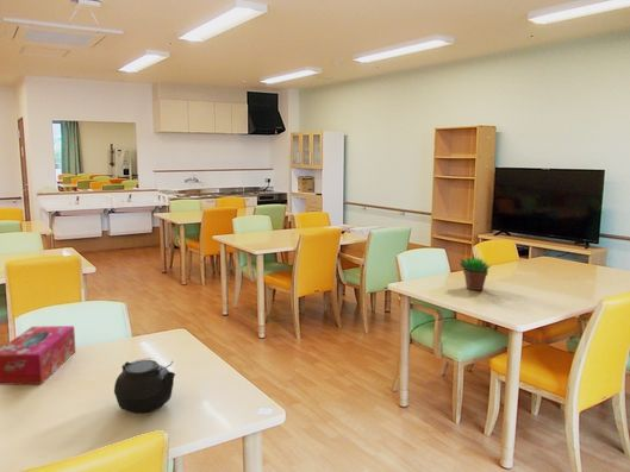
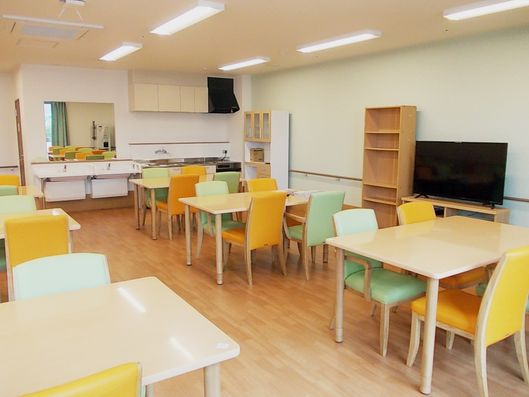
- tissue box (36, 353)
- succulent plant (474, 272)
- teapot (148, 386)
